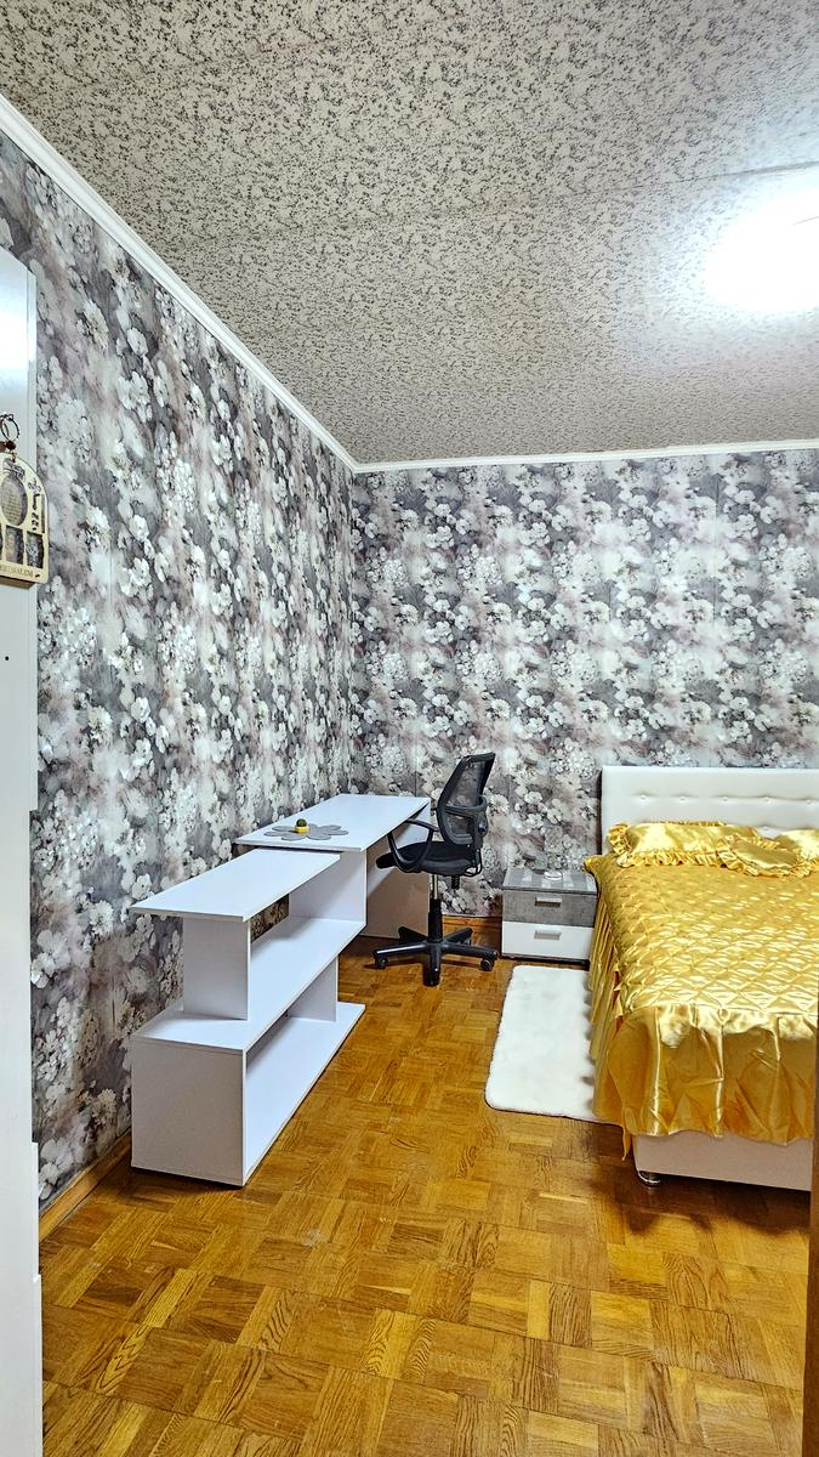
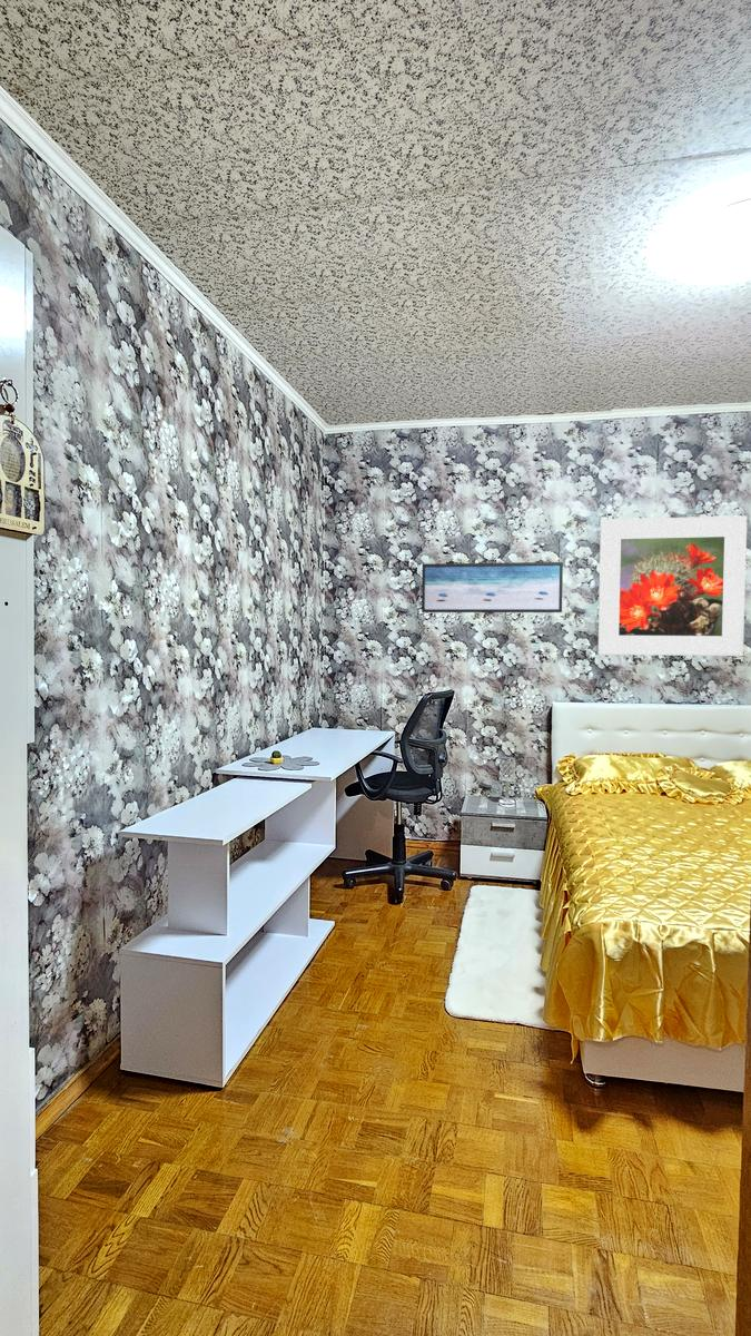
+ wall art (491, 588)
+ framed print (670, 587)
